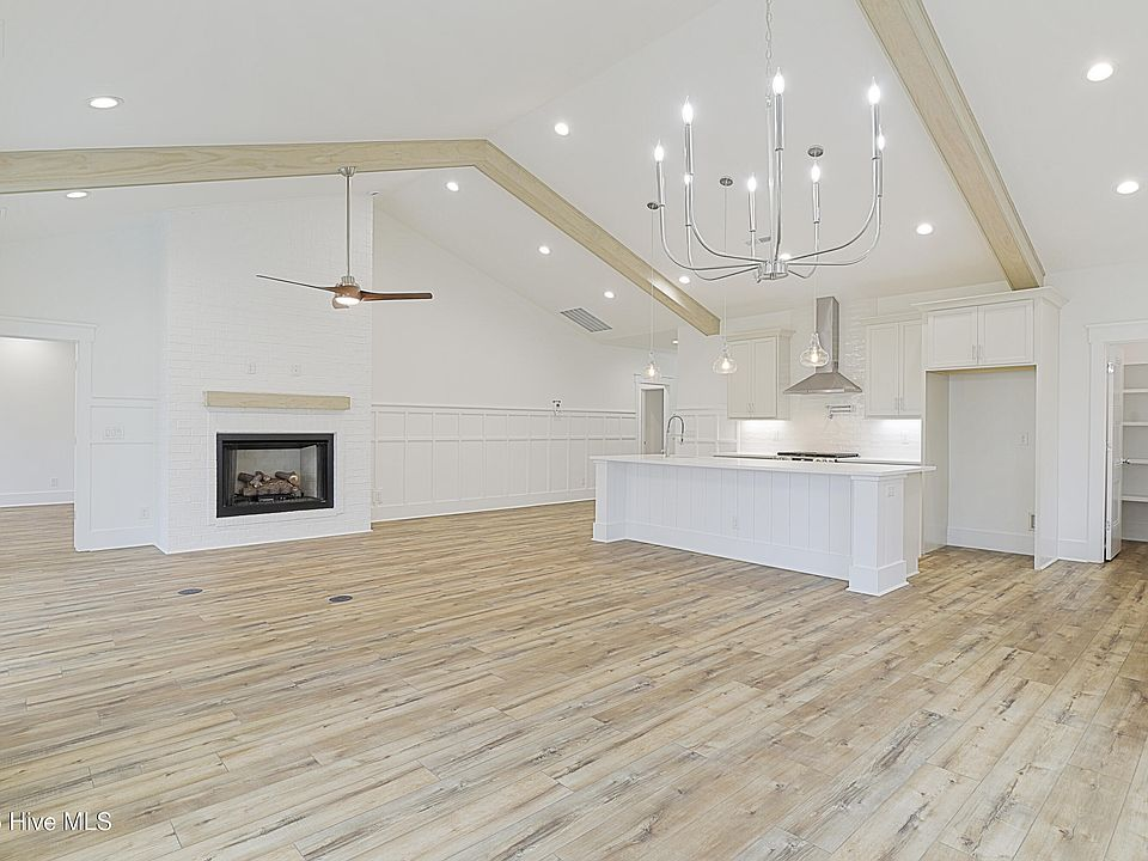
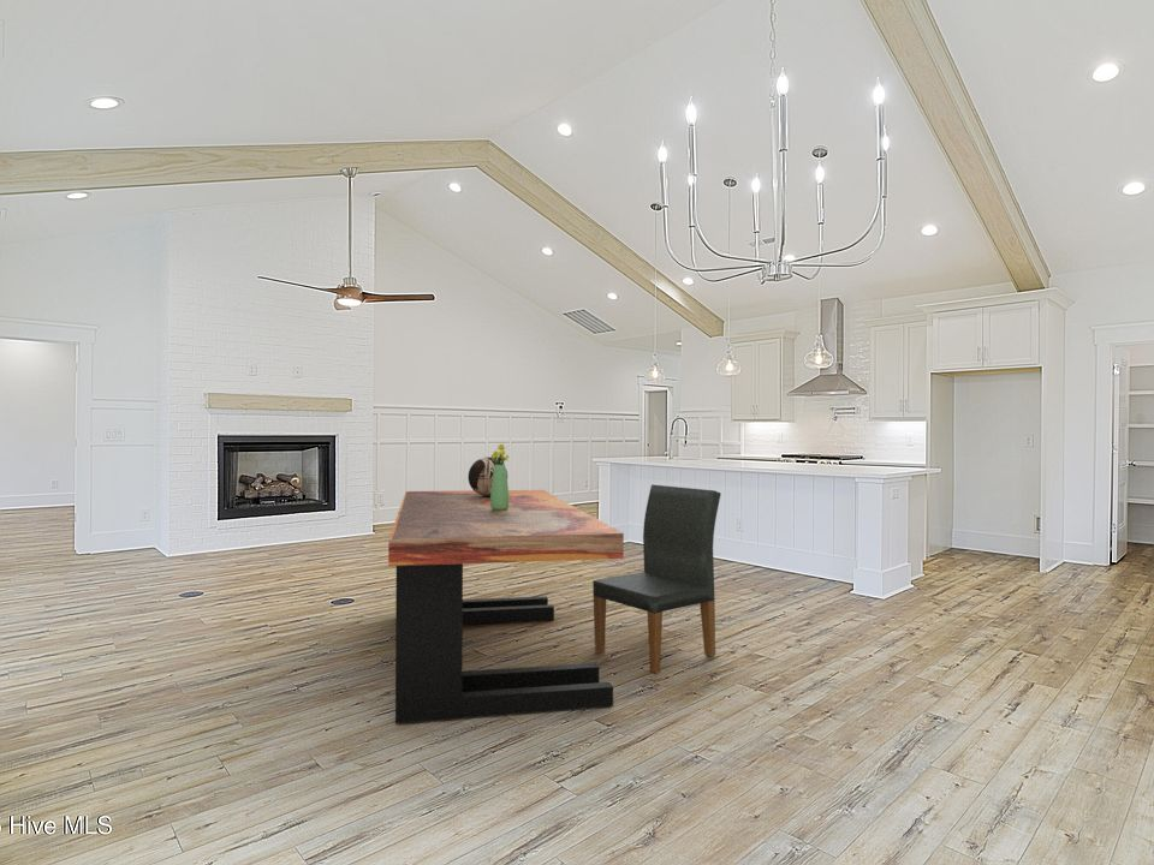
+ dining chair (655, 571)
+ dining table (488, 562)
+ bouquet (499, 476)
+ decorative bowl (488, 476)
